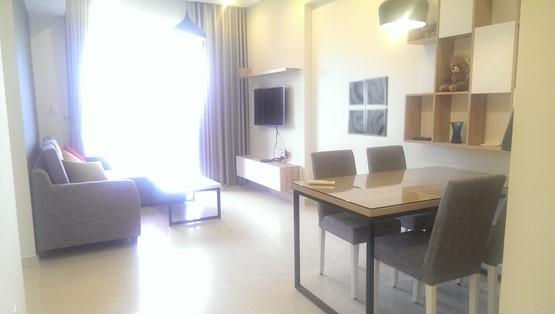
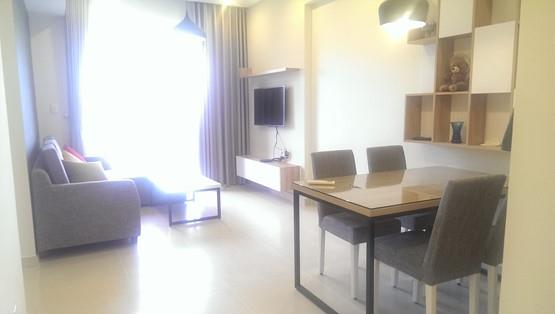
- wall art (366, 106)
